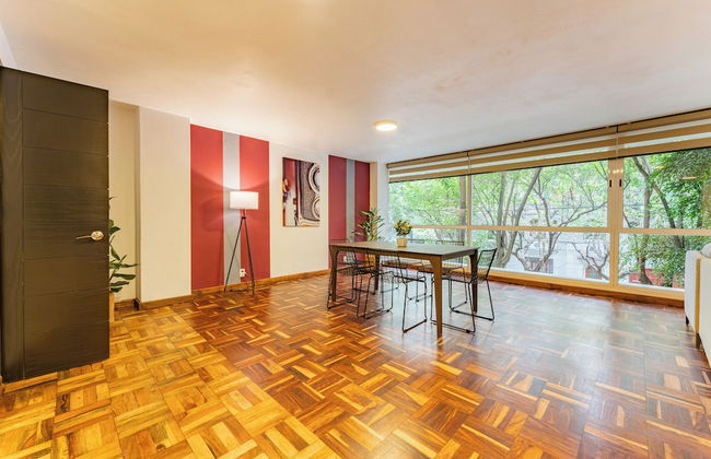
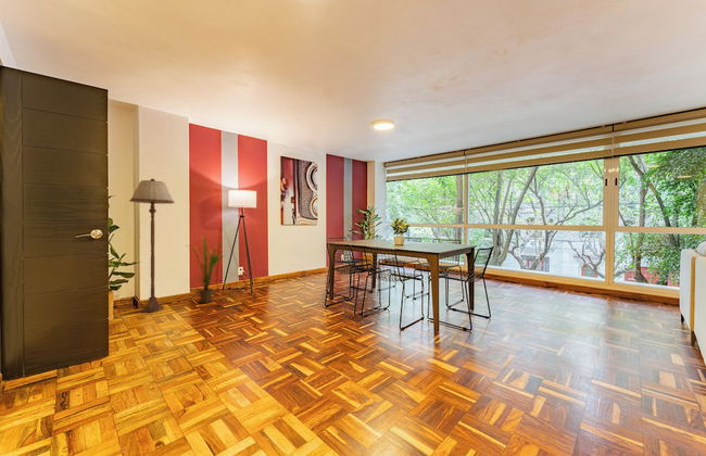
+ house plant (204, 268)
+ floor lamp (152, 244)
